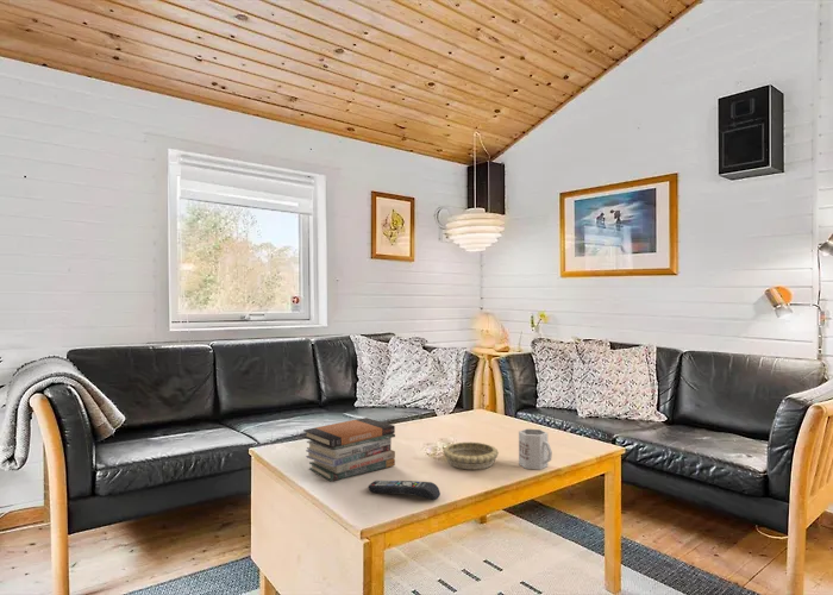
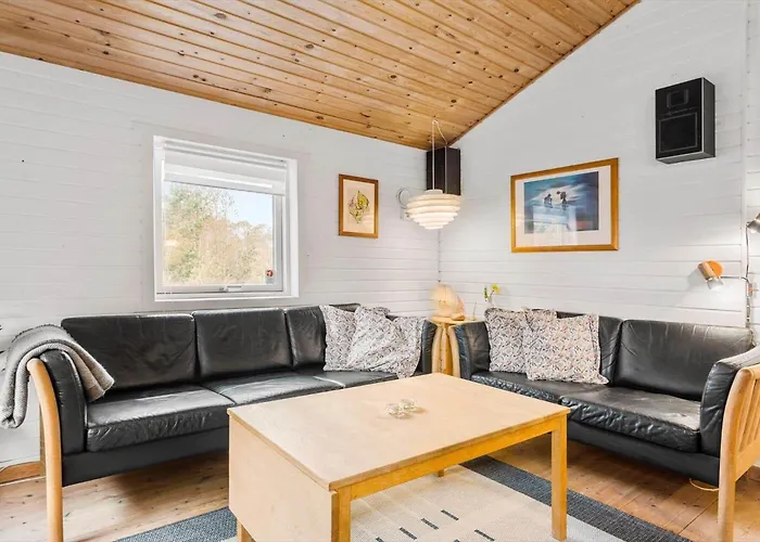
- book stack (350, 447)
- remote control (403, 488)
- mug (534, 447)
- decorative bowl (470, 455)
